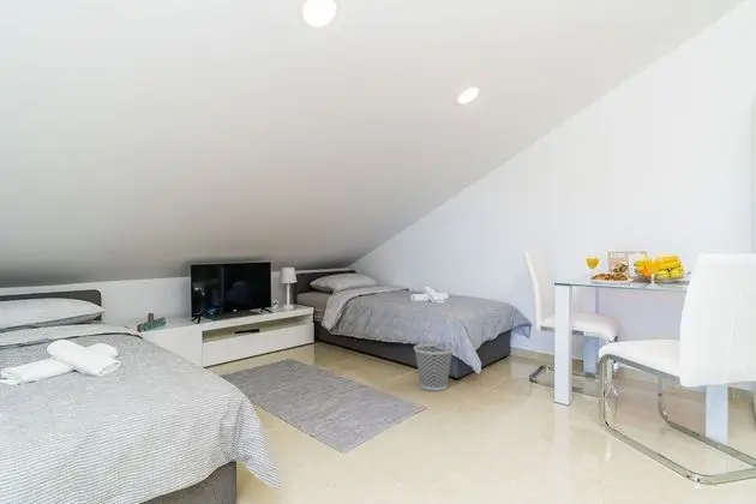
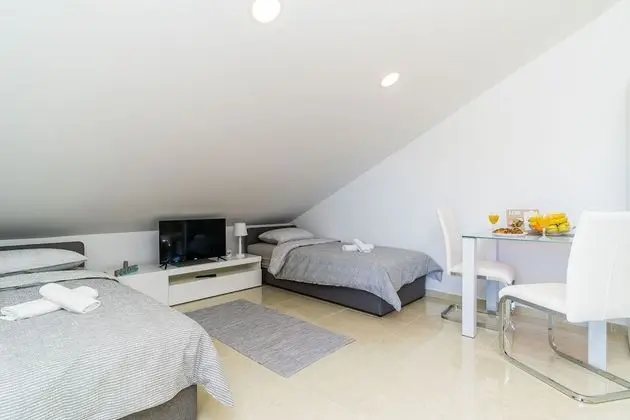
- wastebasket (433, 366)
